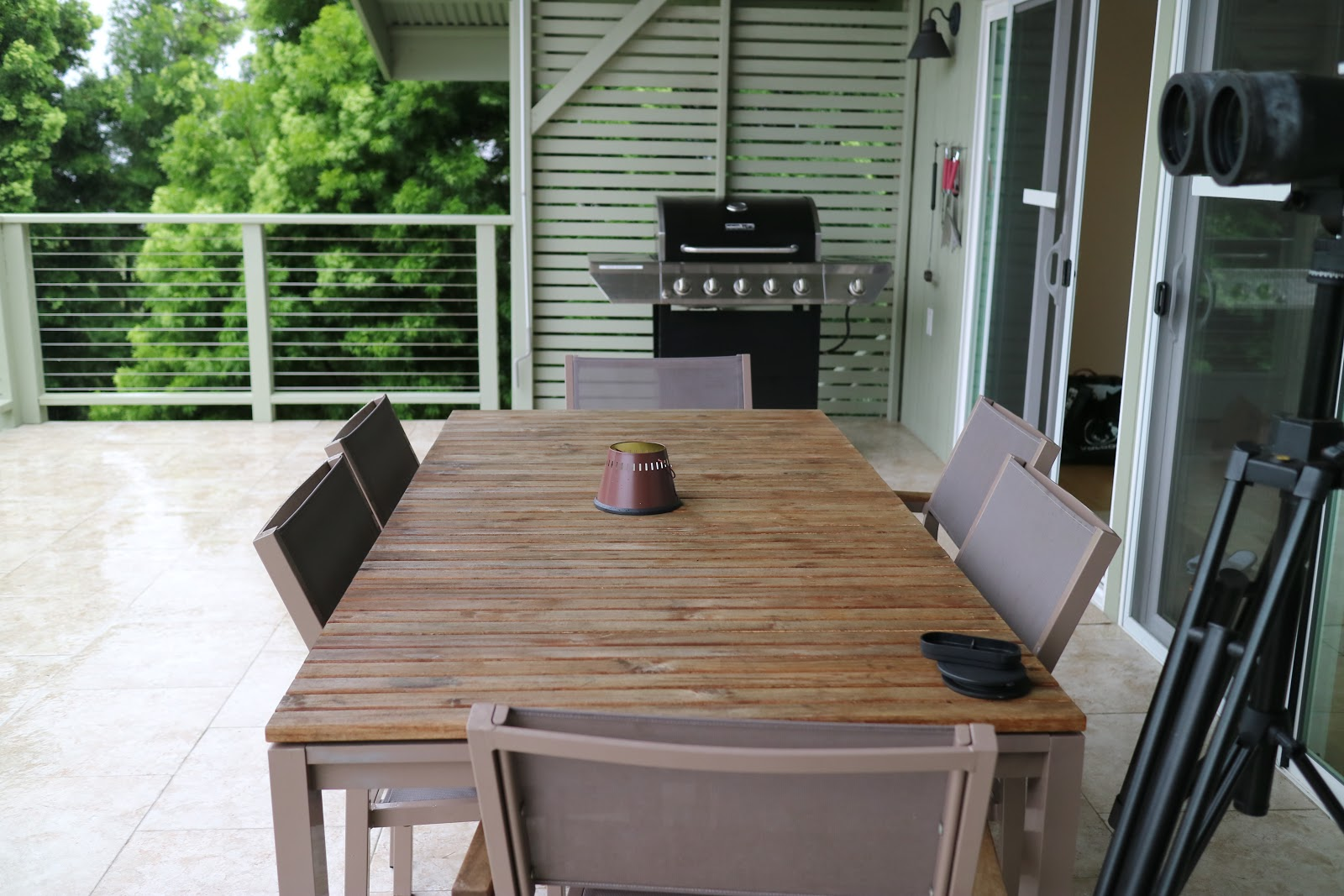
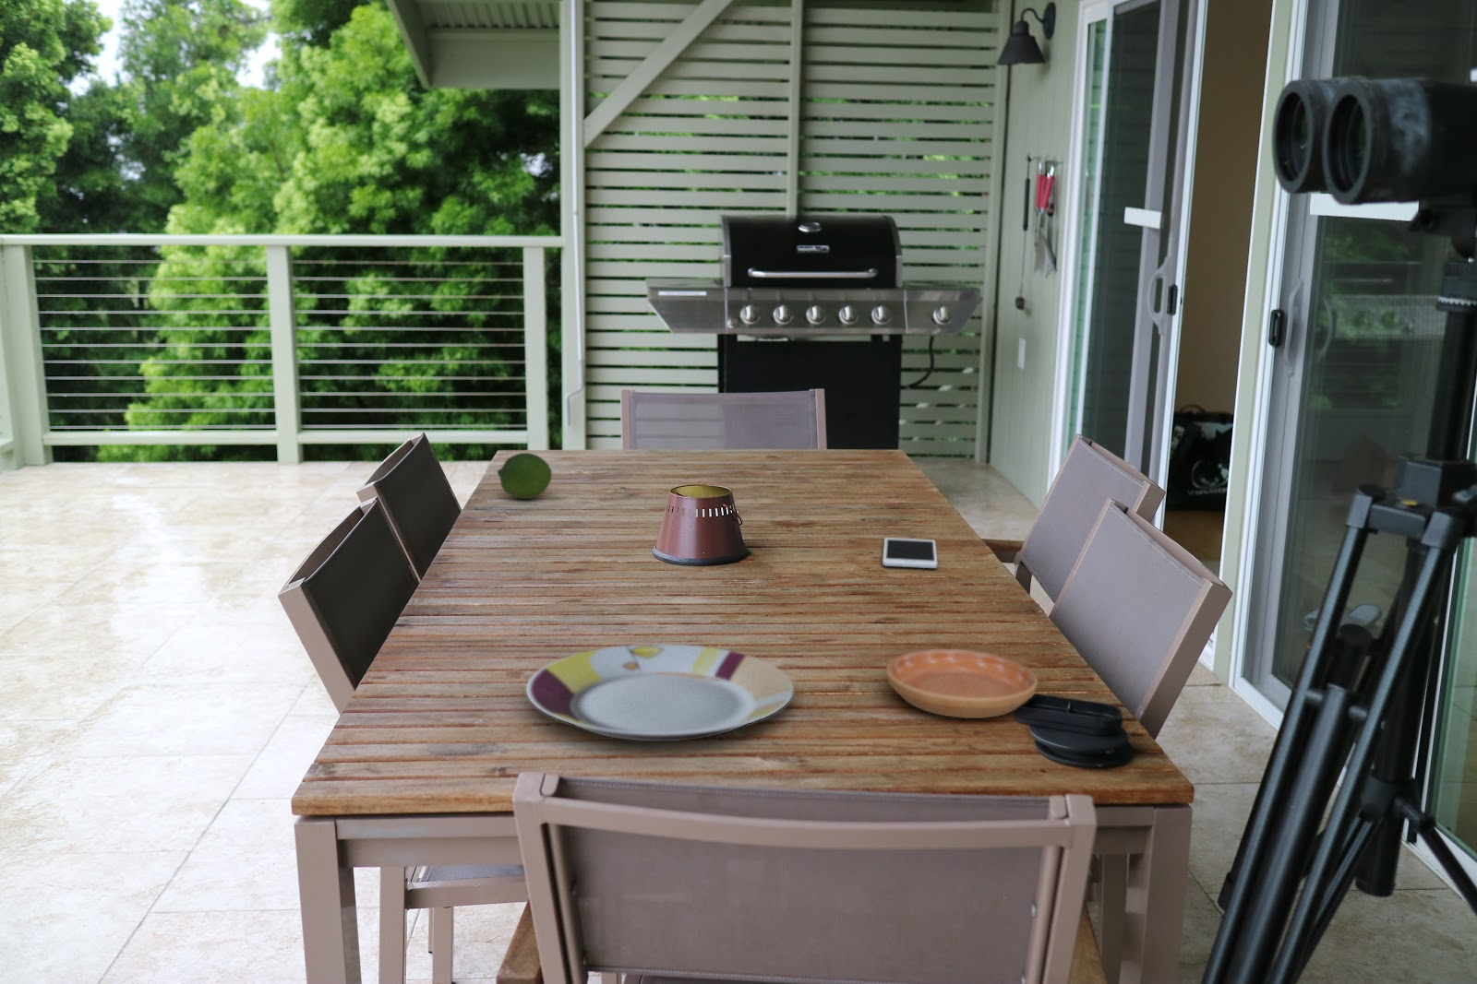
+ saucer (960, 684)
+ cell phone (909, 551)
+ plate (660, 693)
+ fruit (525, 476)
